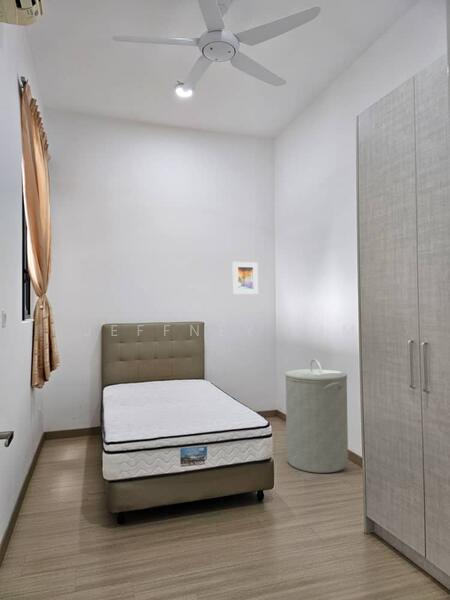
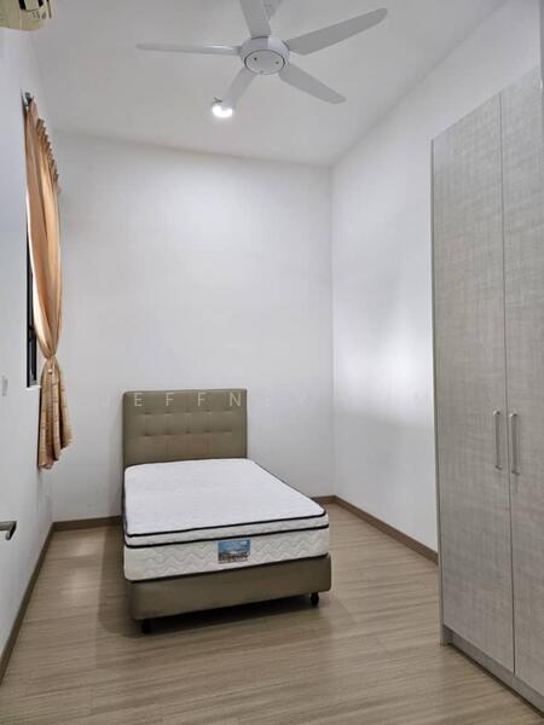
- laundry hamper (316, 410)
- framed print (245, 278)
